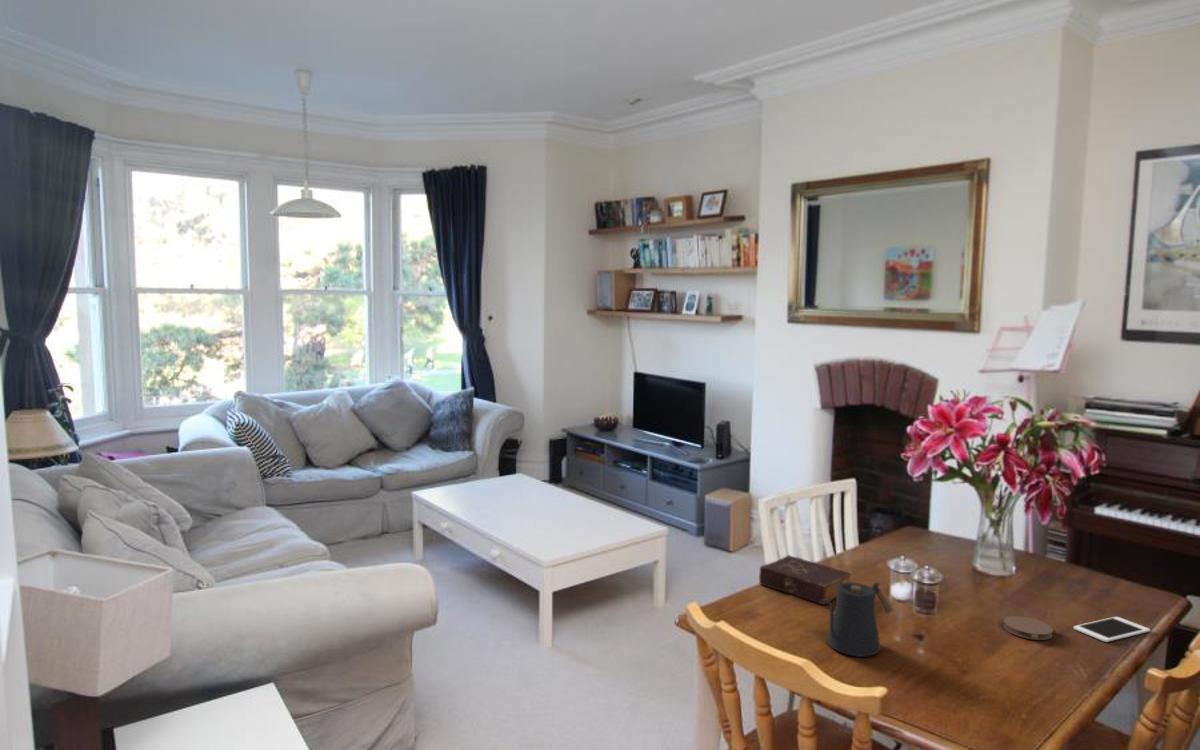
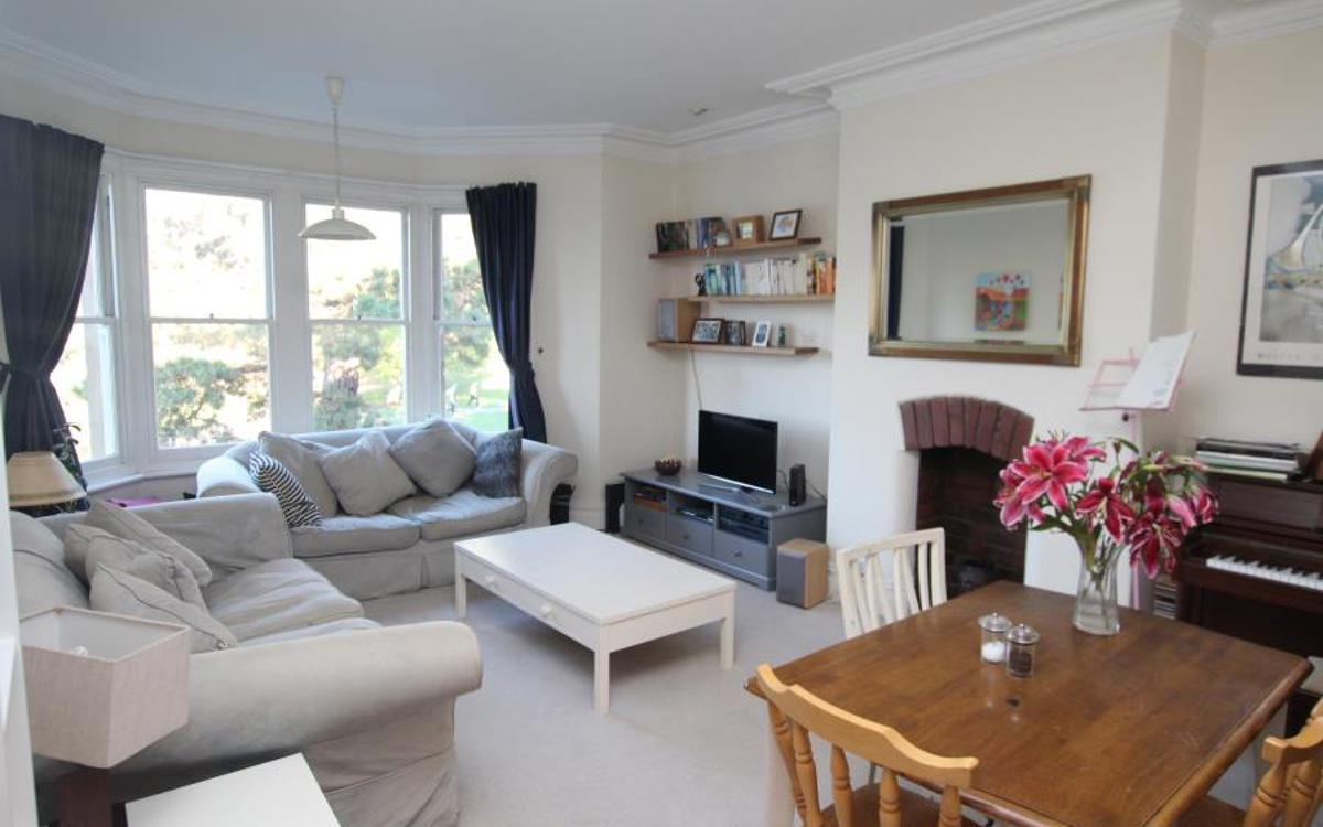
- kettle (856, 615)
- book (804, 578)
- coaster (1027, 627)
- cell phone (1111, 628)
